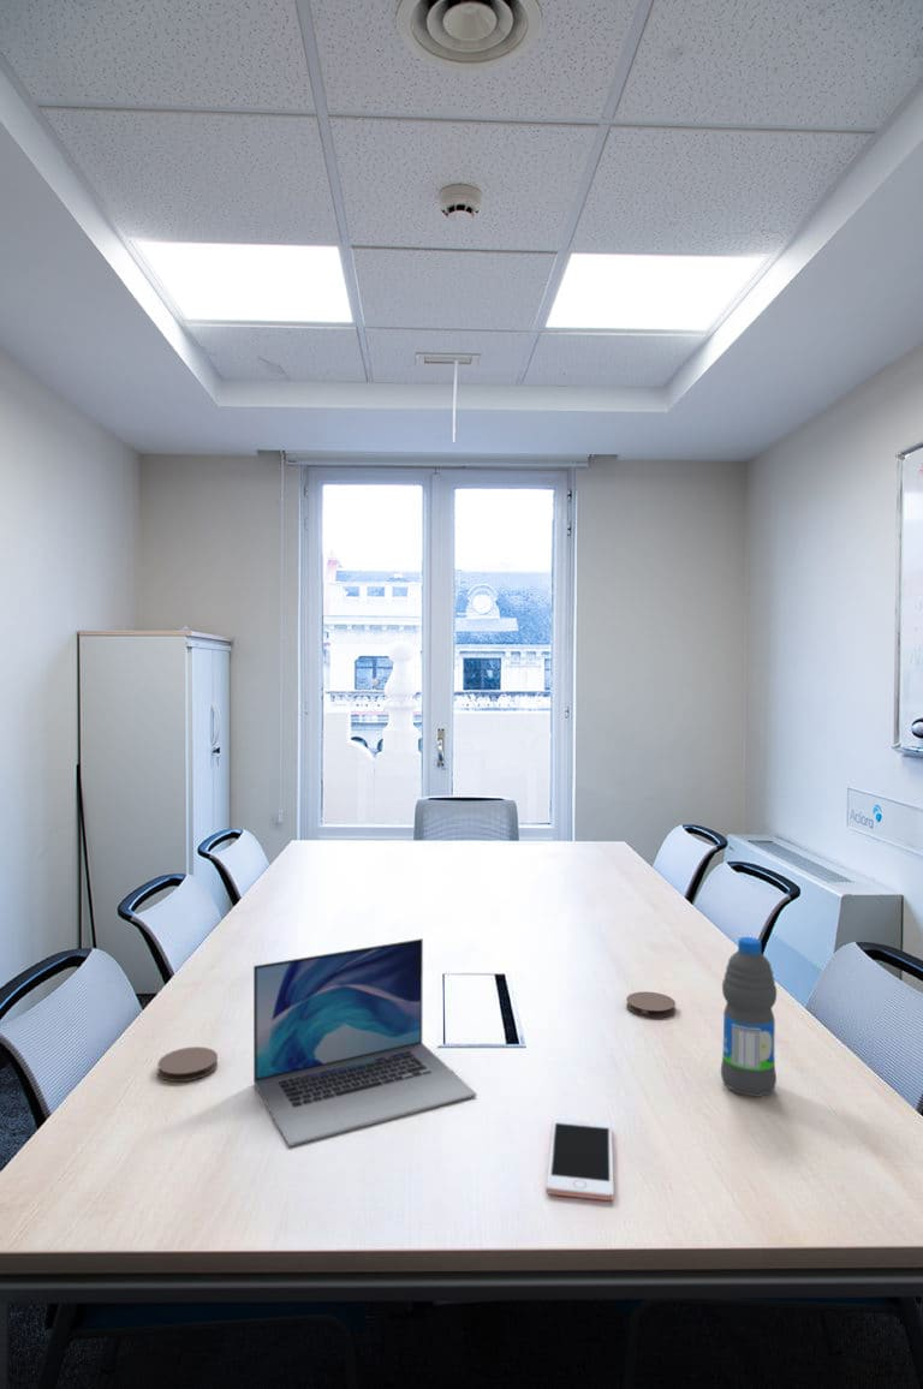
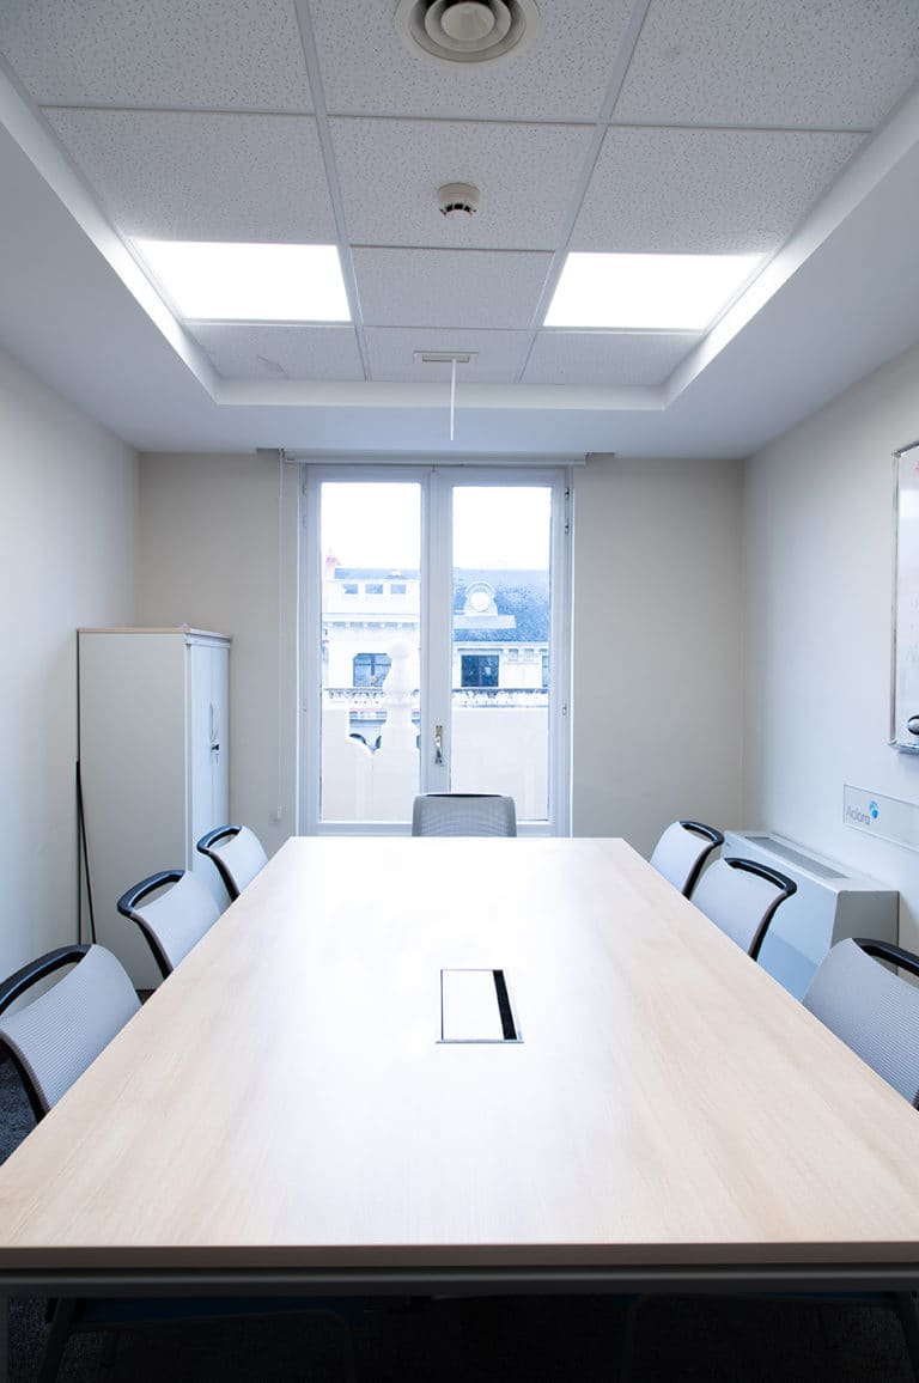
- coaster (187, 1063)
- coaster (650, 1003)
- laptop (363, 1030)
- water bottle (749, 1013)
- cell phone (580, 1155)
